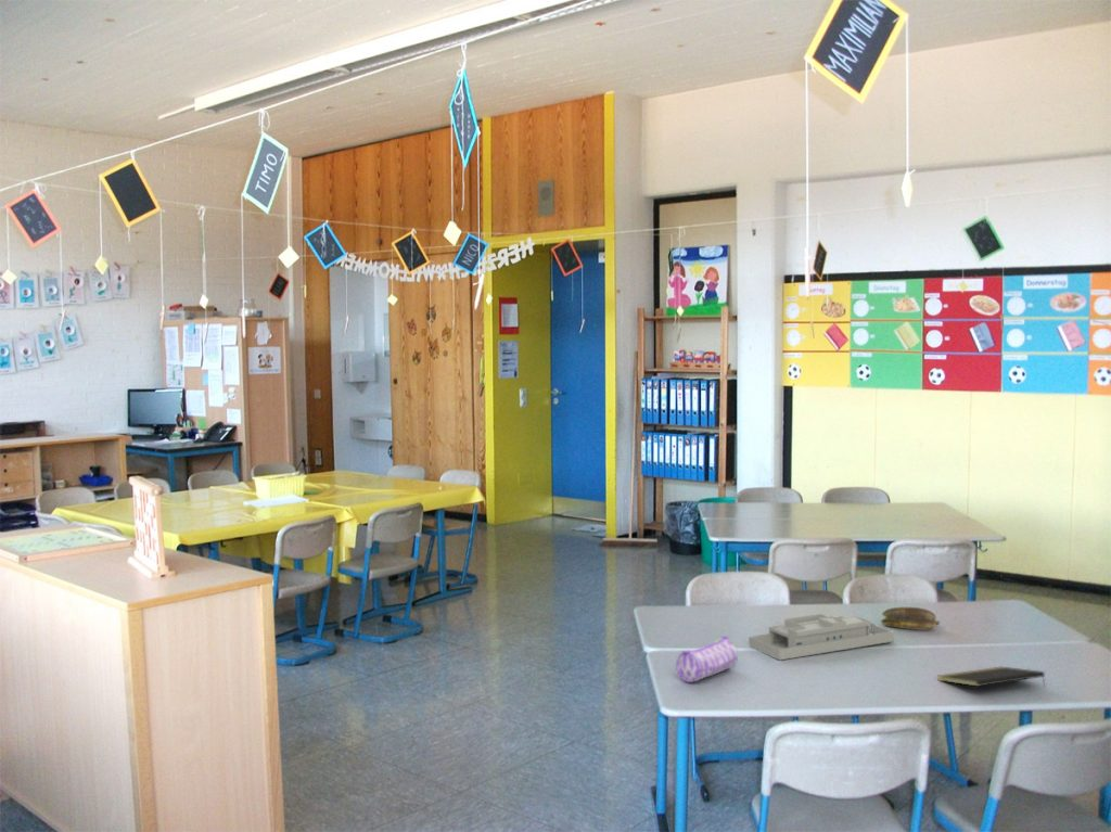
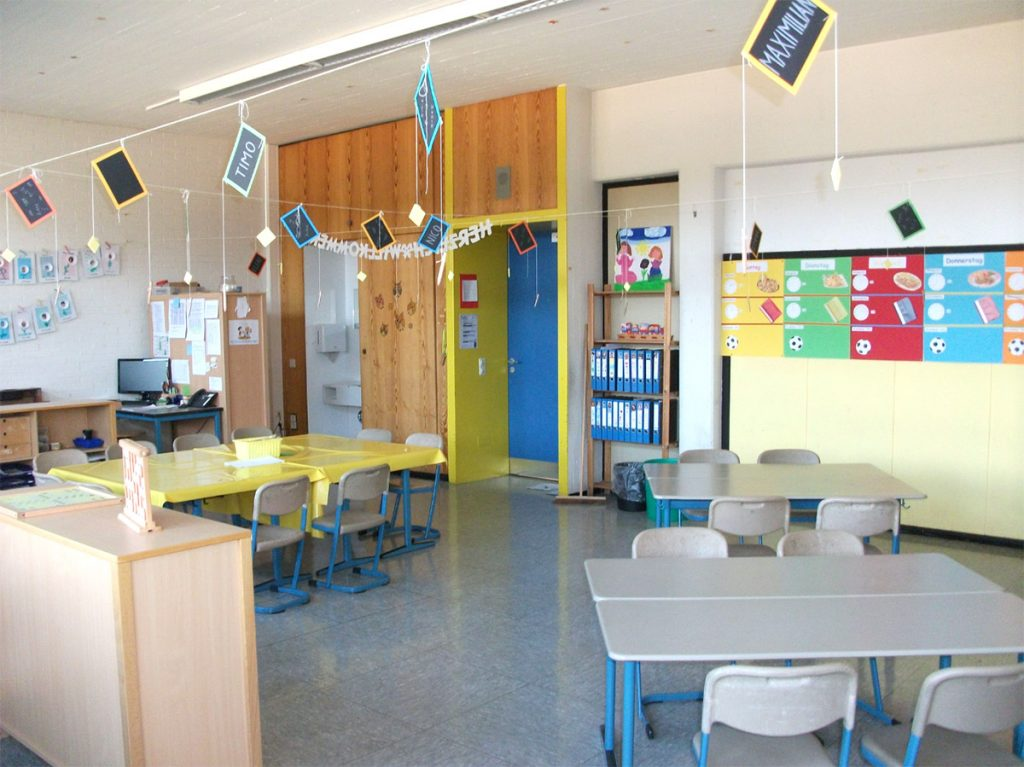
- notepad (989, 676)
- pencil case (707, 658)
- banana (914, 616)
- desk organizer (821, 630)
